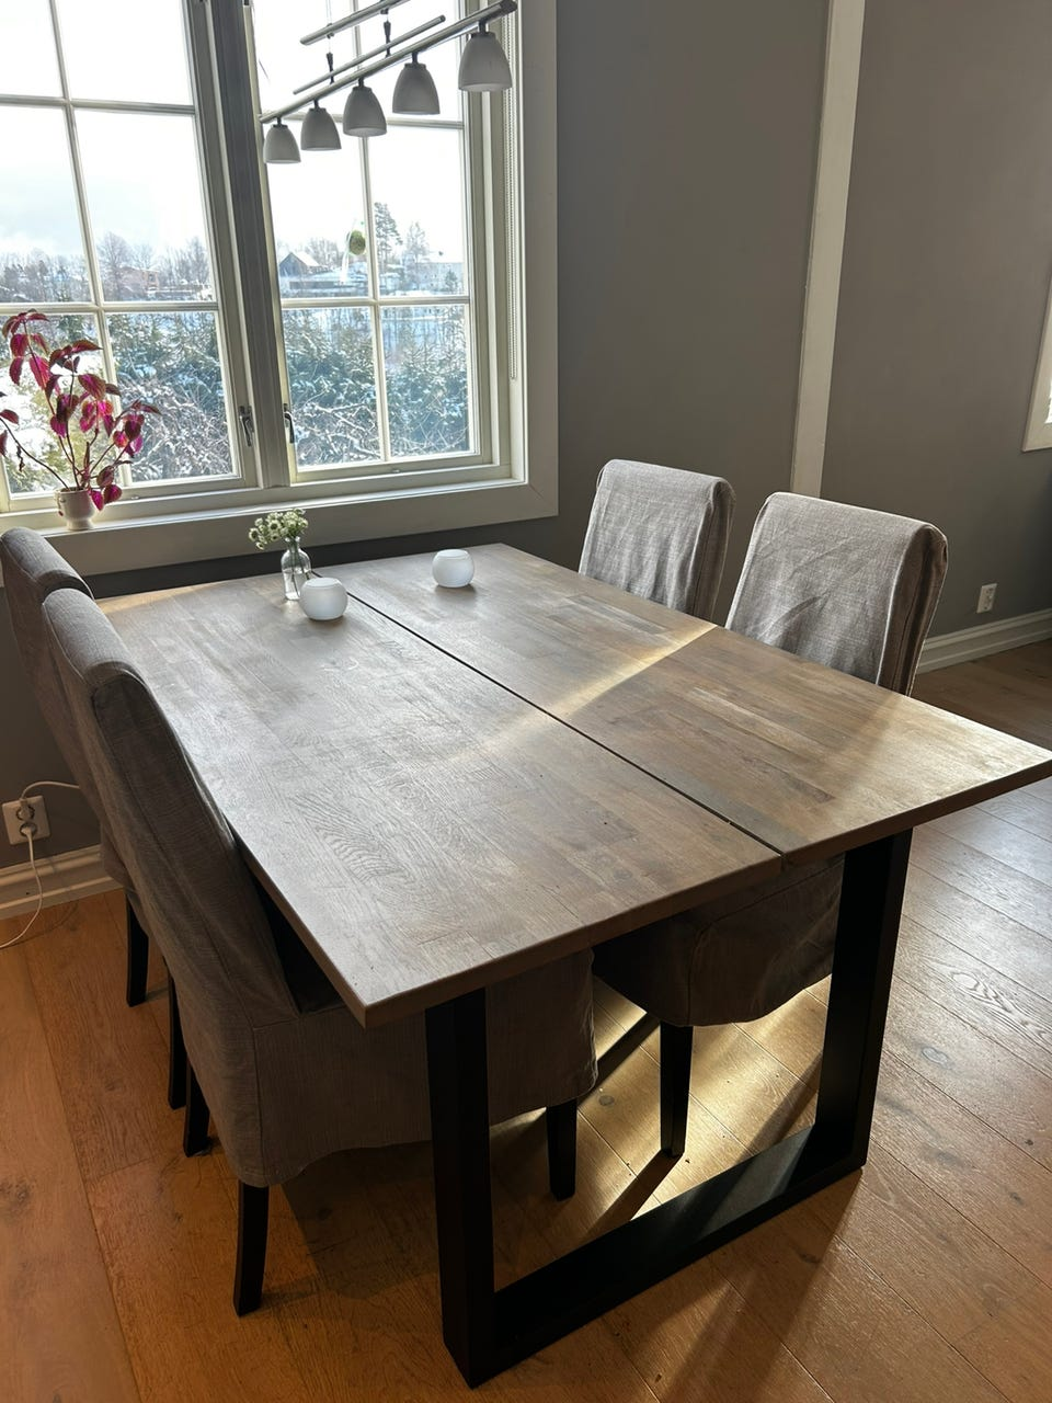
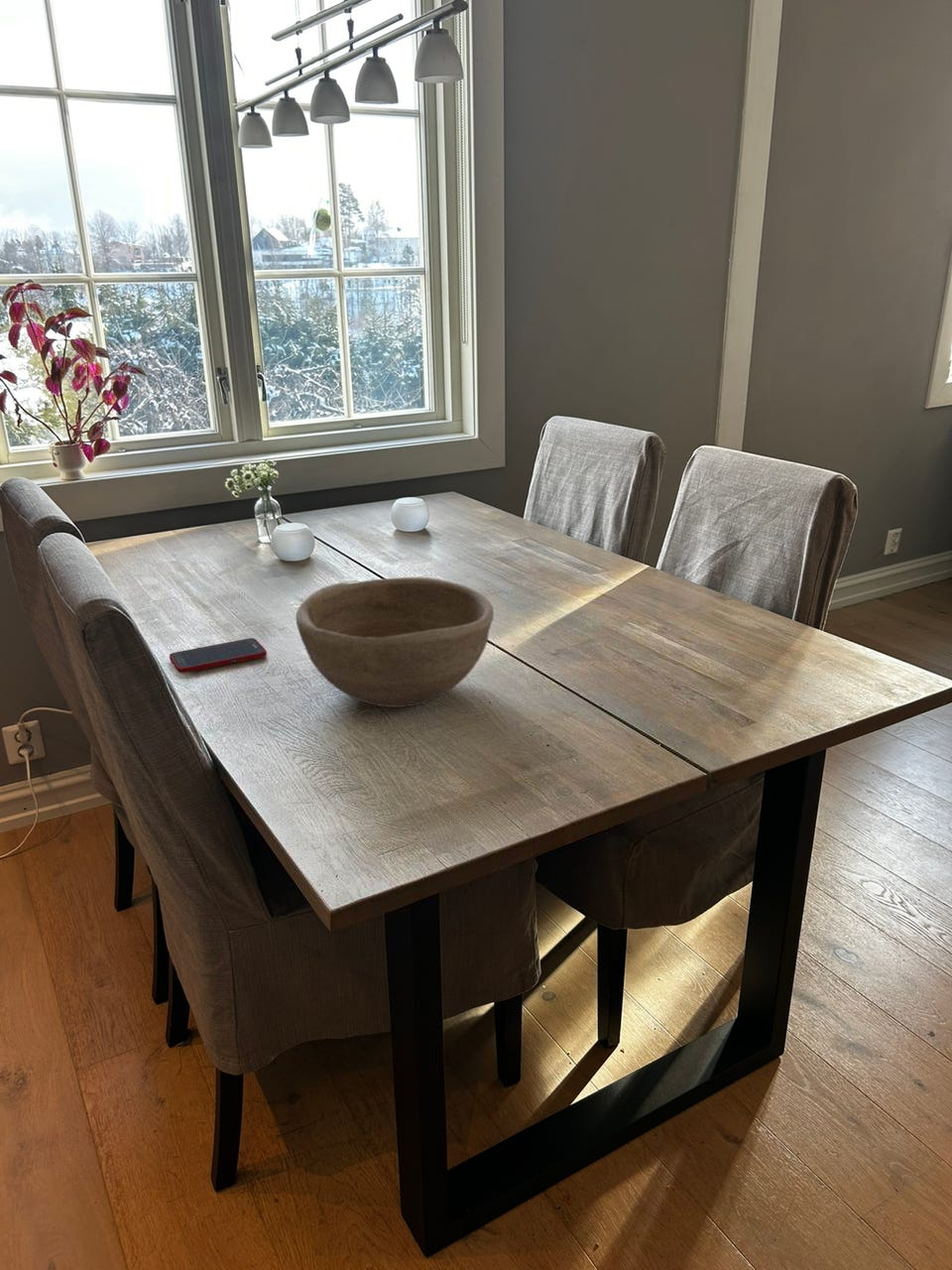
+ bowl (397, 647)
+ cell phone (218, 655)
